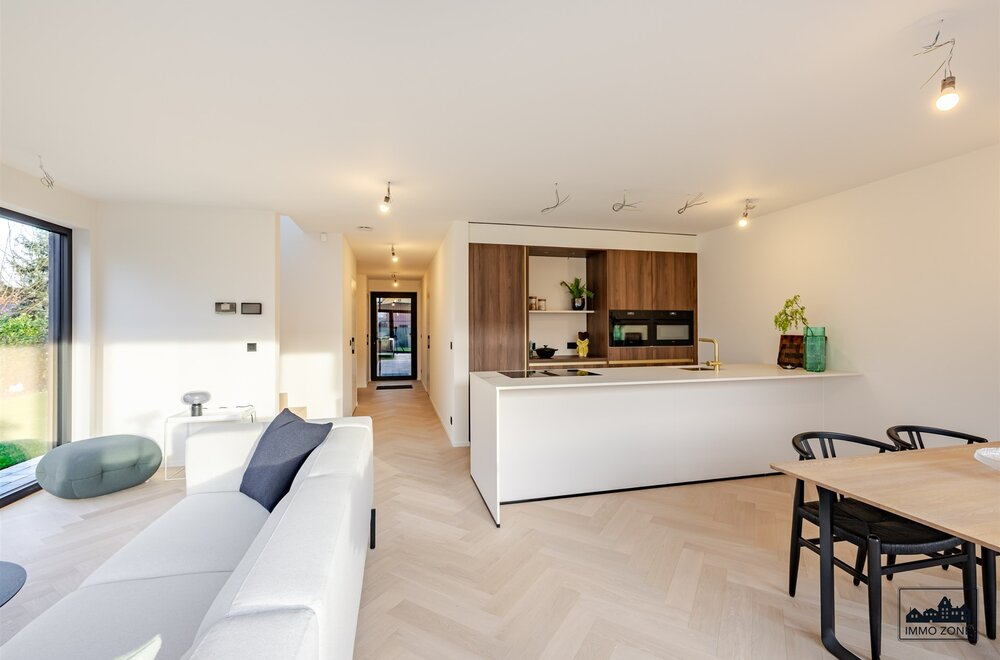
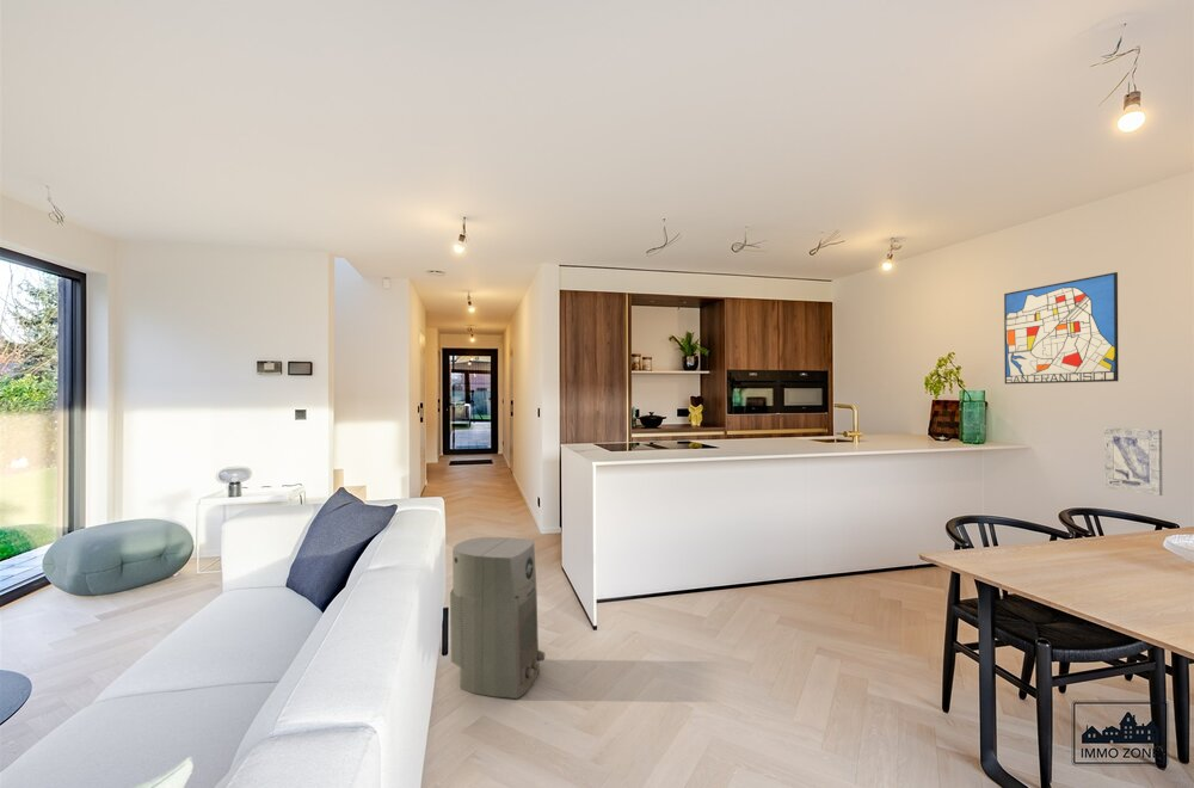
+ wall art (1055, 333)
+ wall art (1132, 460)
+ air purifier (496, 610)
